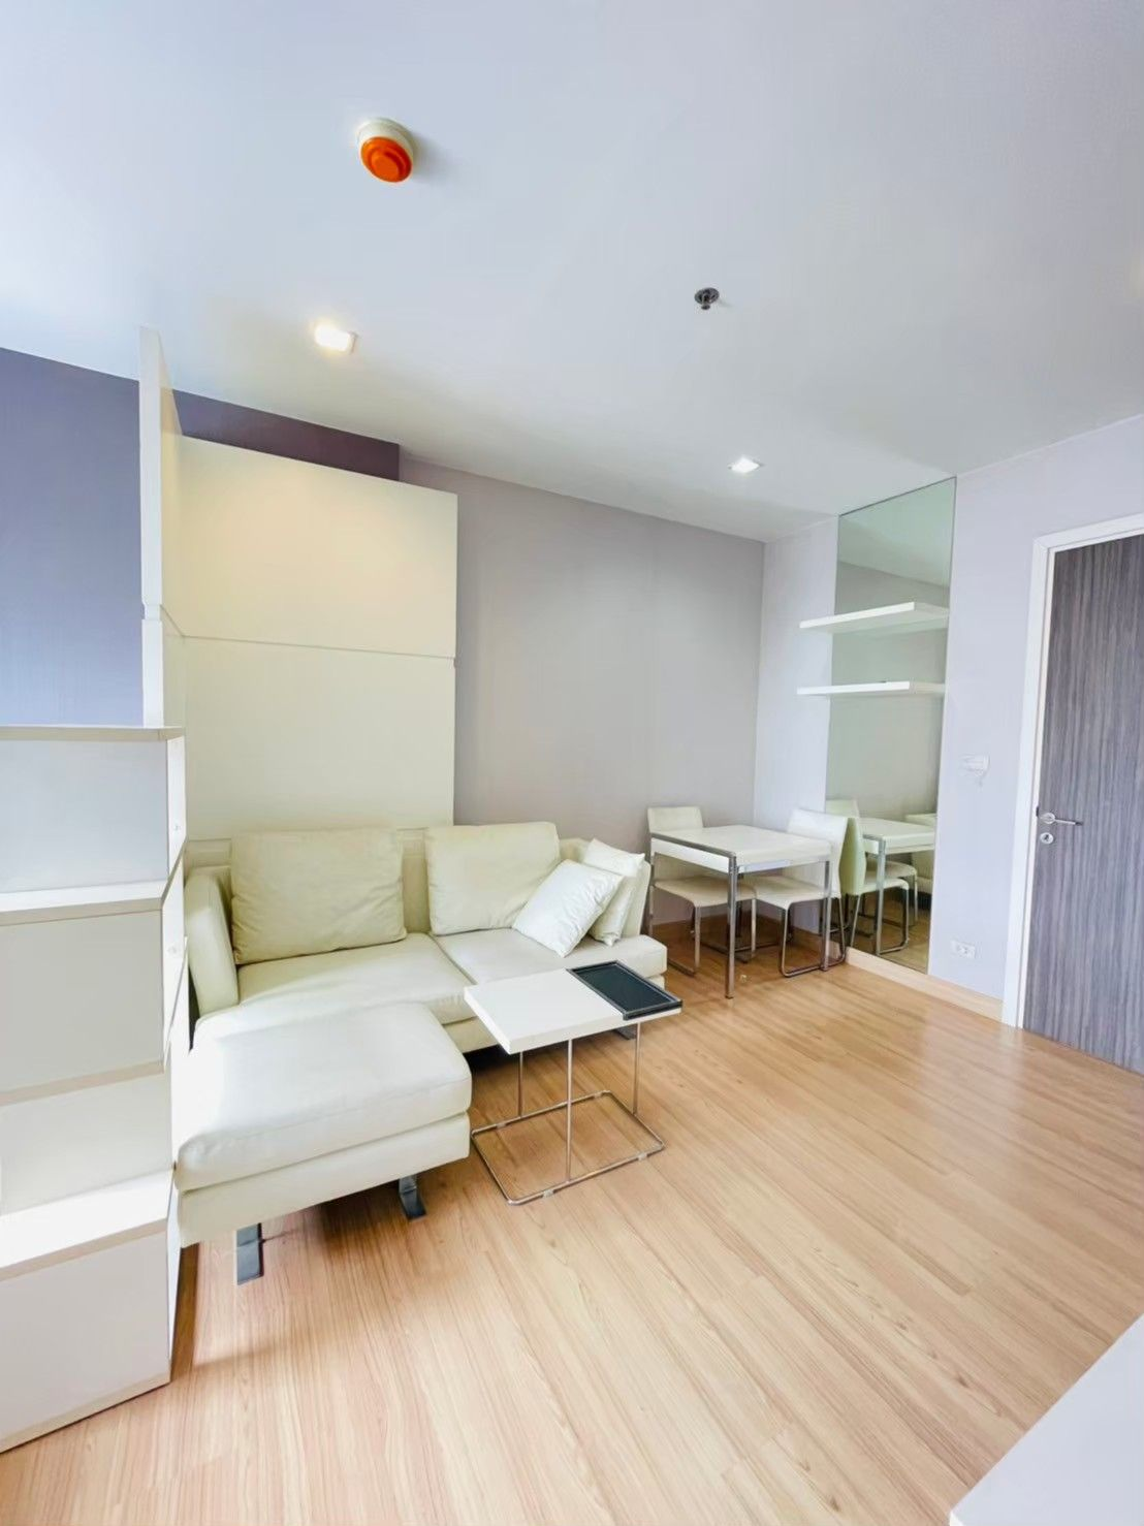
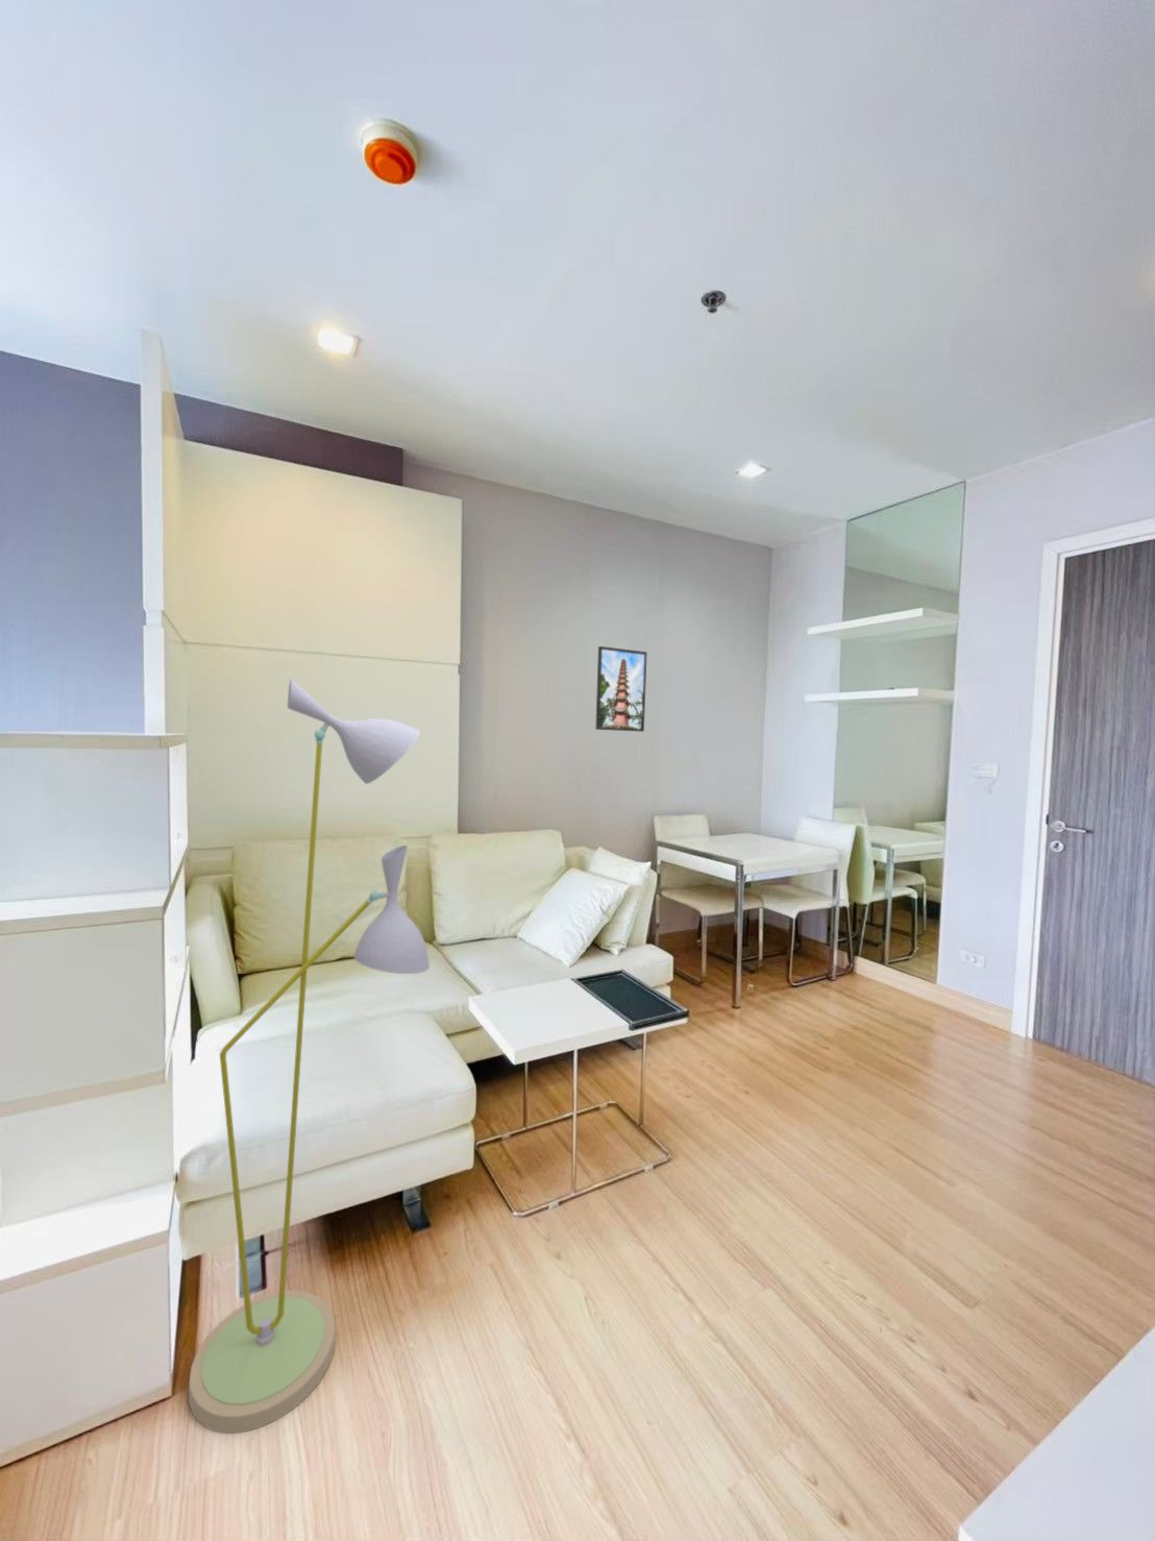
+ floor lamp (303, 1013)
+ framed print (621, 689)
